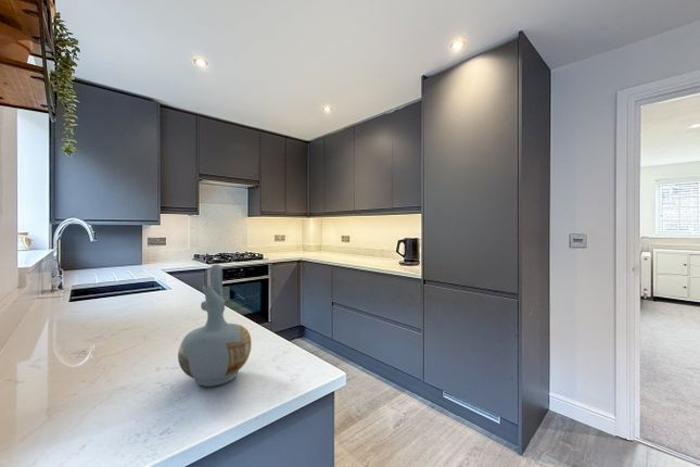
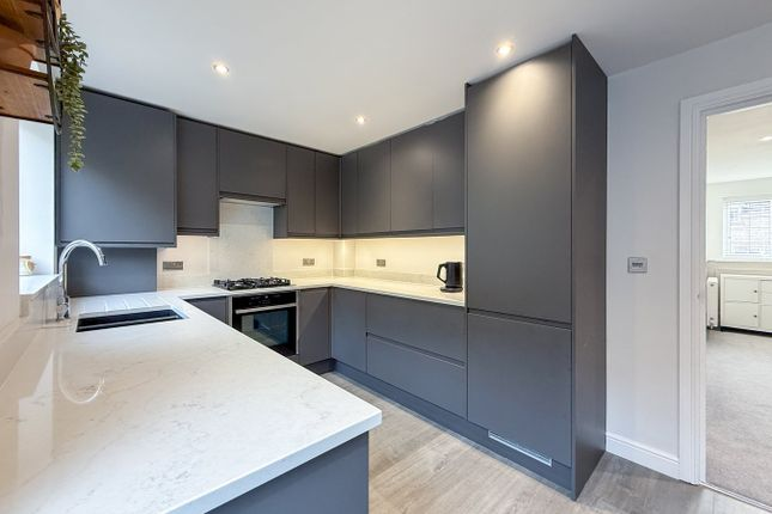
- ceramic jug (216, 321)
